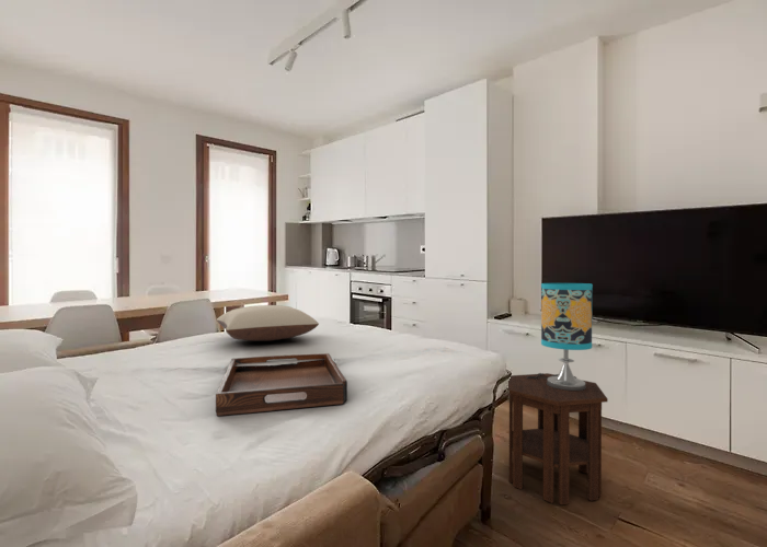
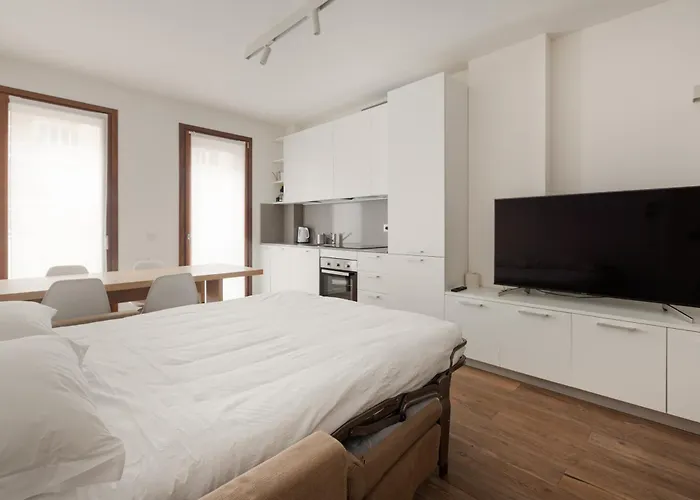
- table lamp (558, 333)
- pillow (265, 323)
- serving tray (283, 377)
- side table (551, 432)
